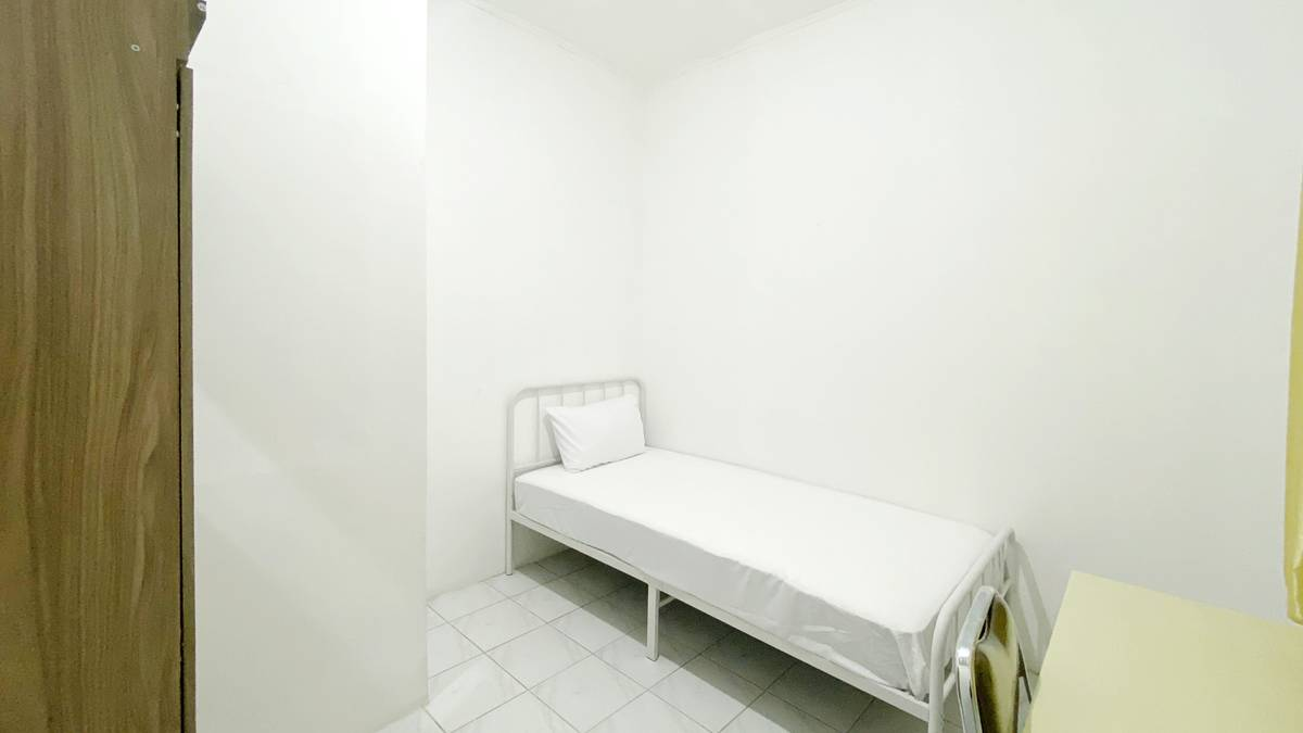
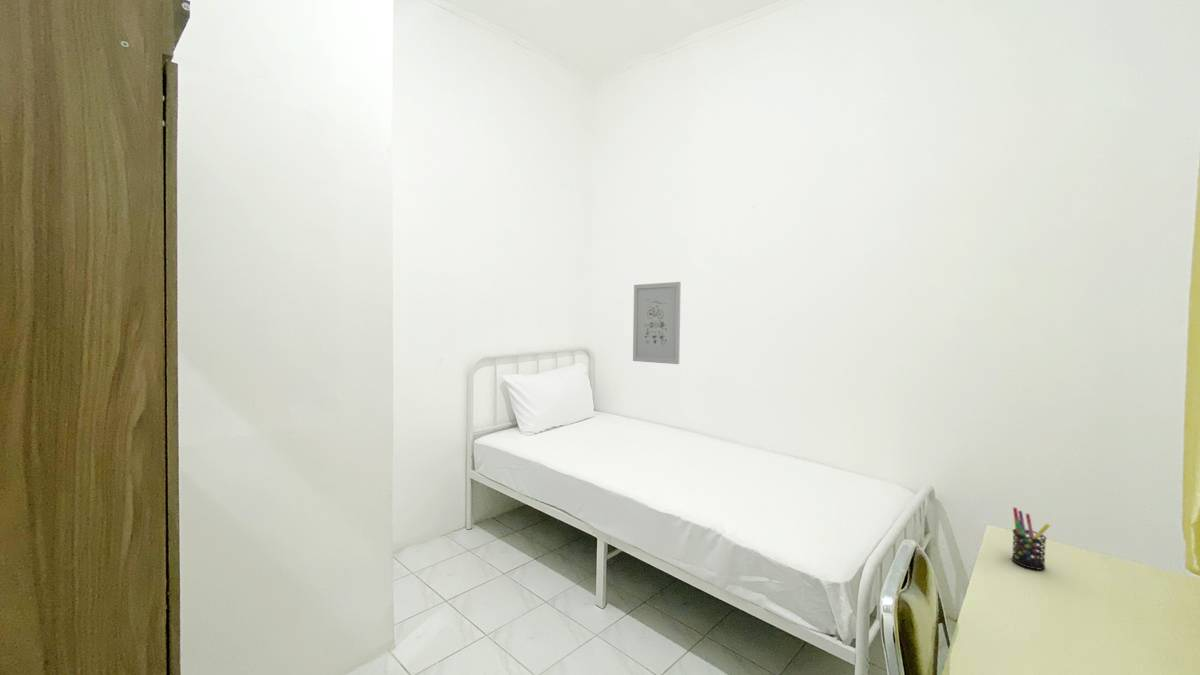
+ pen holder (1025, 537)
+ wall art (655, 323)
